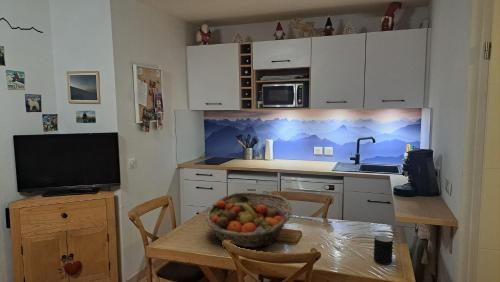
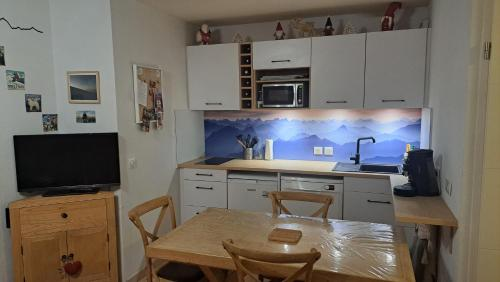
- fruit basket (248, 218)
- mug (382, 248)
